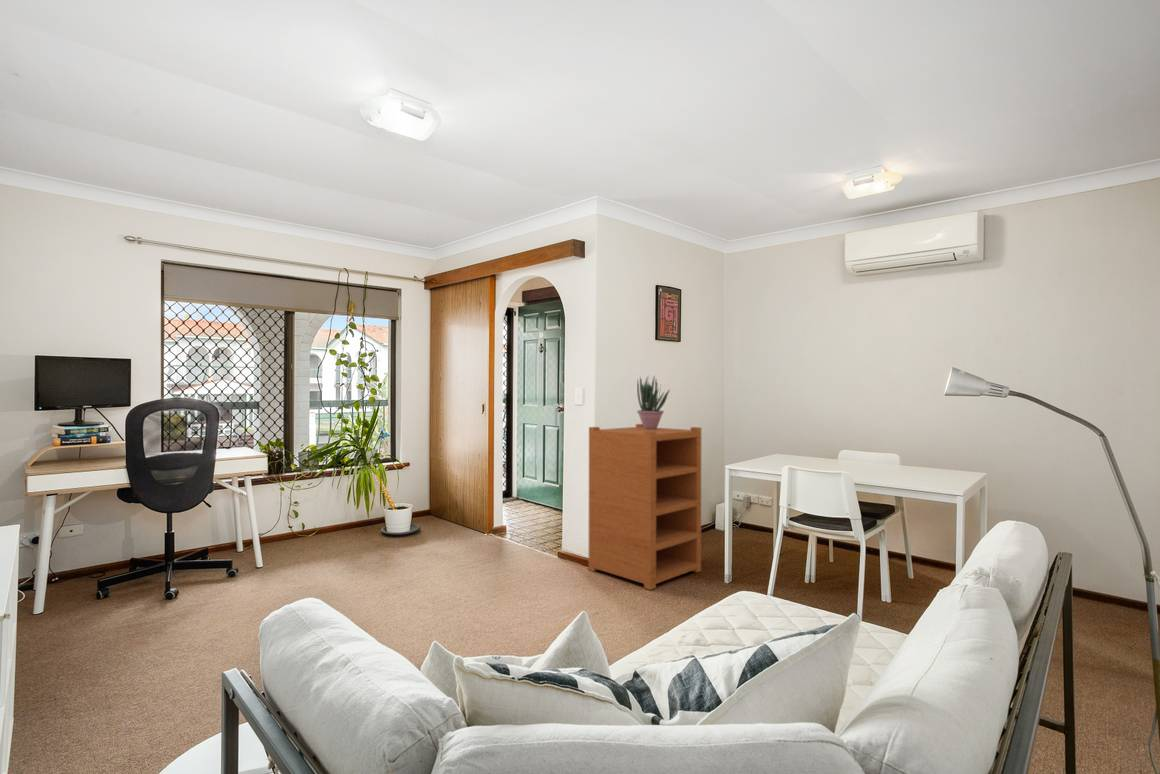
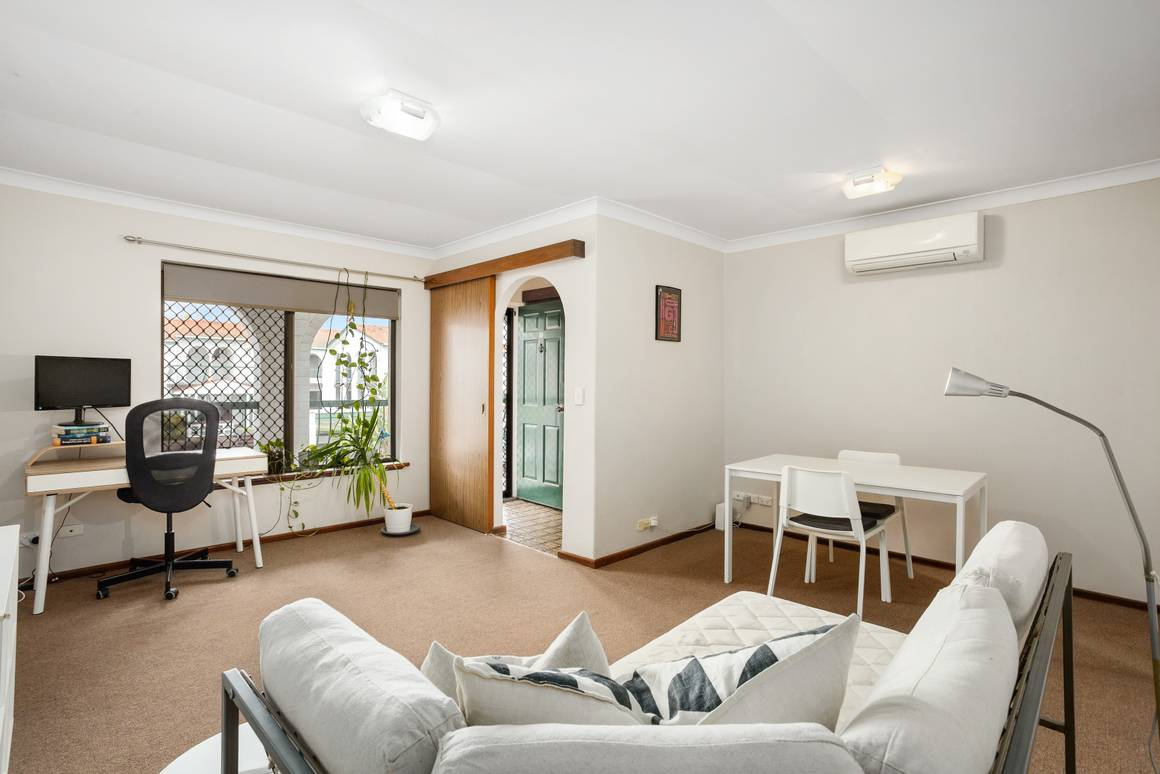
- potted plant (651, 401)
- cupboard (644, 498)
